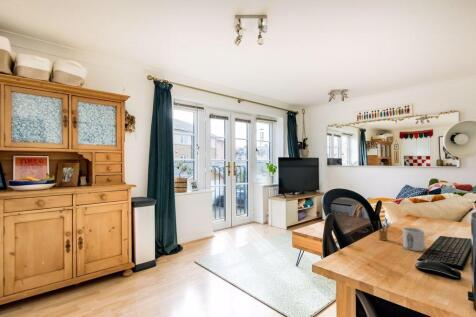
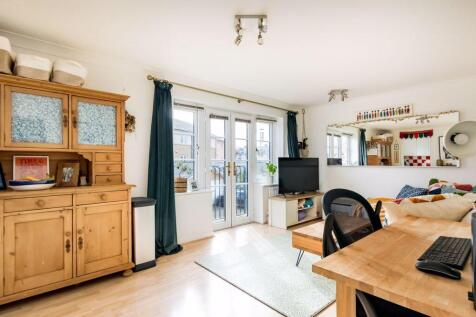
- mug (414, 238)
- pencil box (383, 229)
